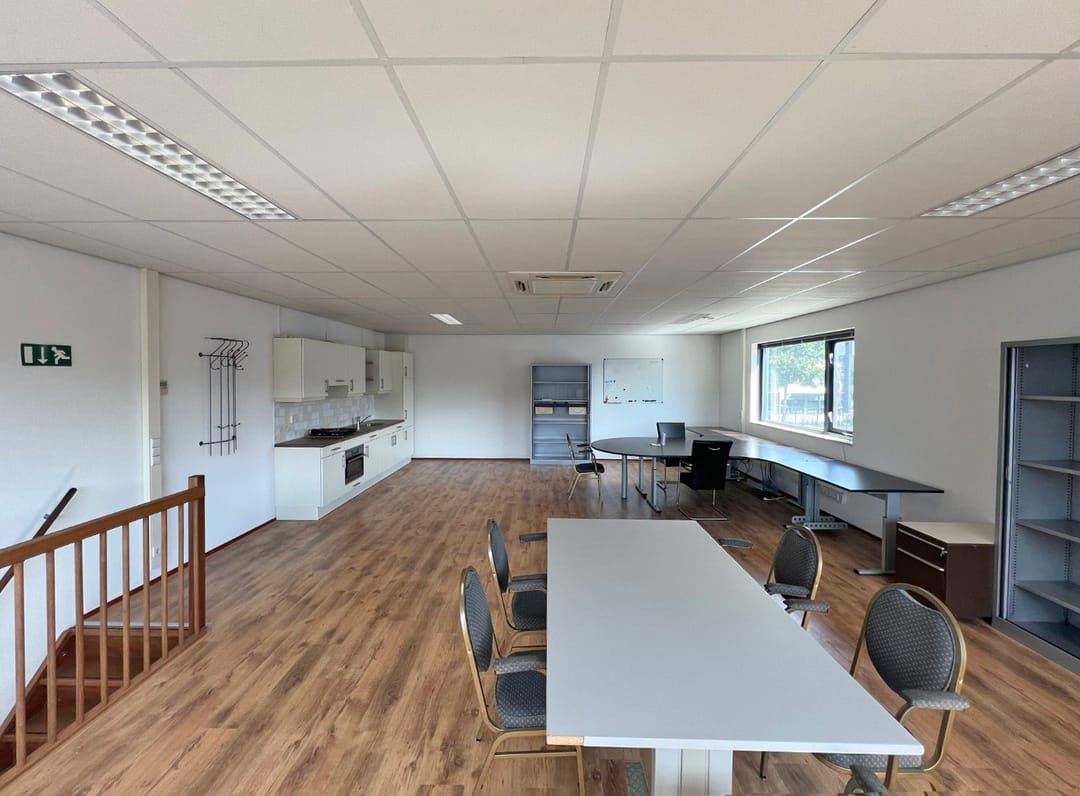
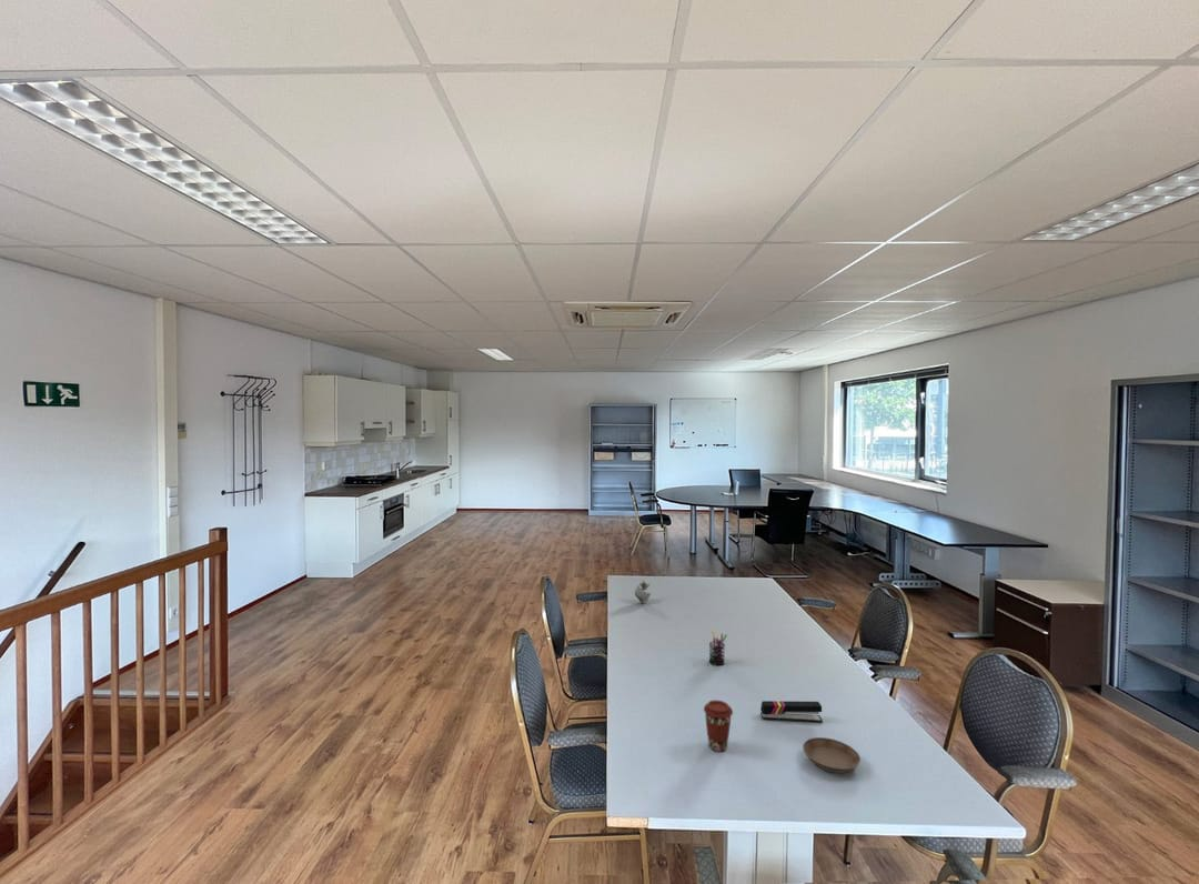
+ saucer (830, 756)
+ succulent plant (636, 589)
+ pen holder (718, 646)
+ coffee cup (717, 725)
+ stapler (790, 710)
